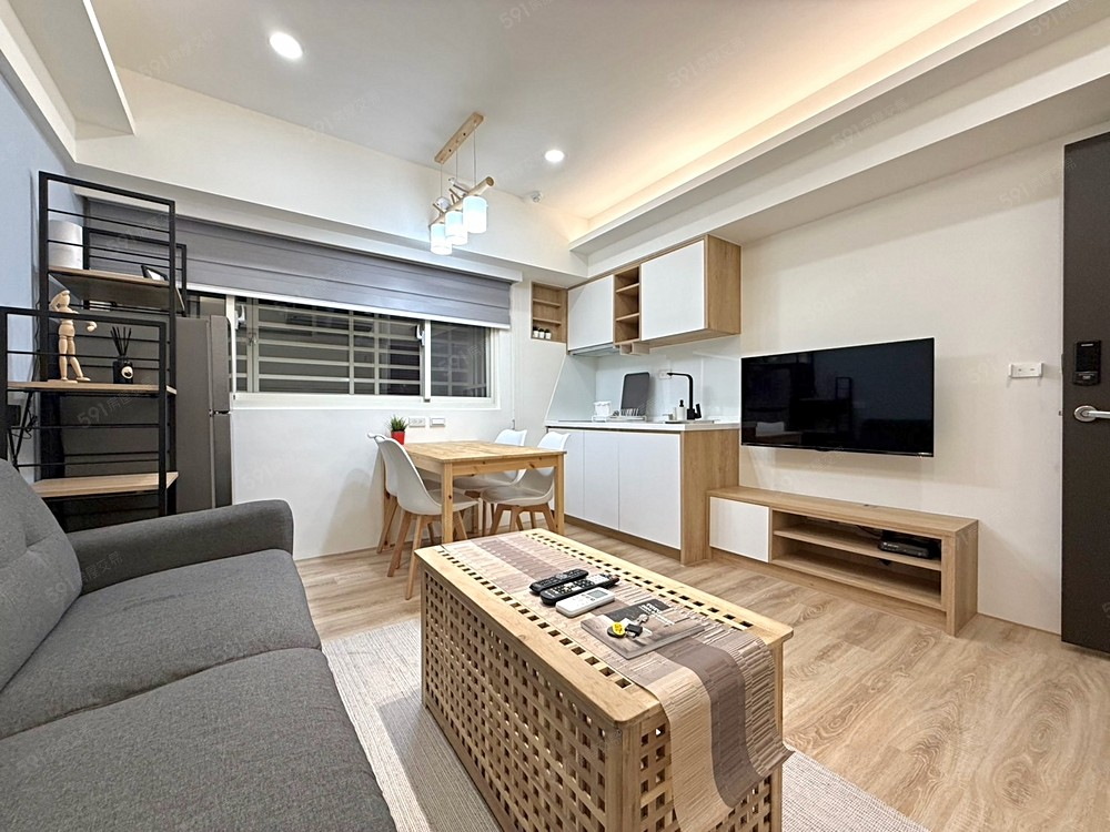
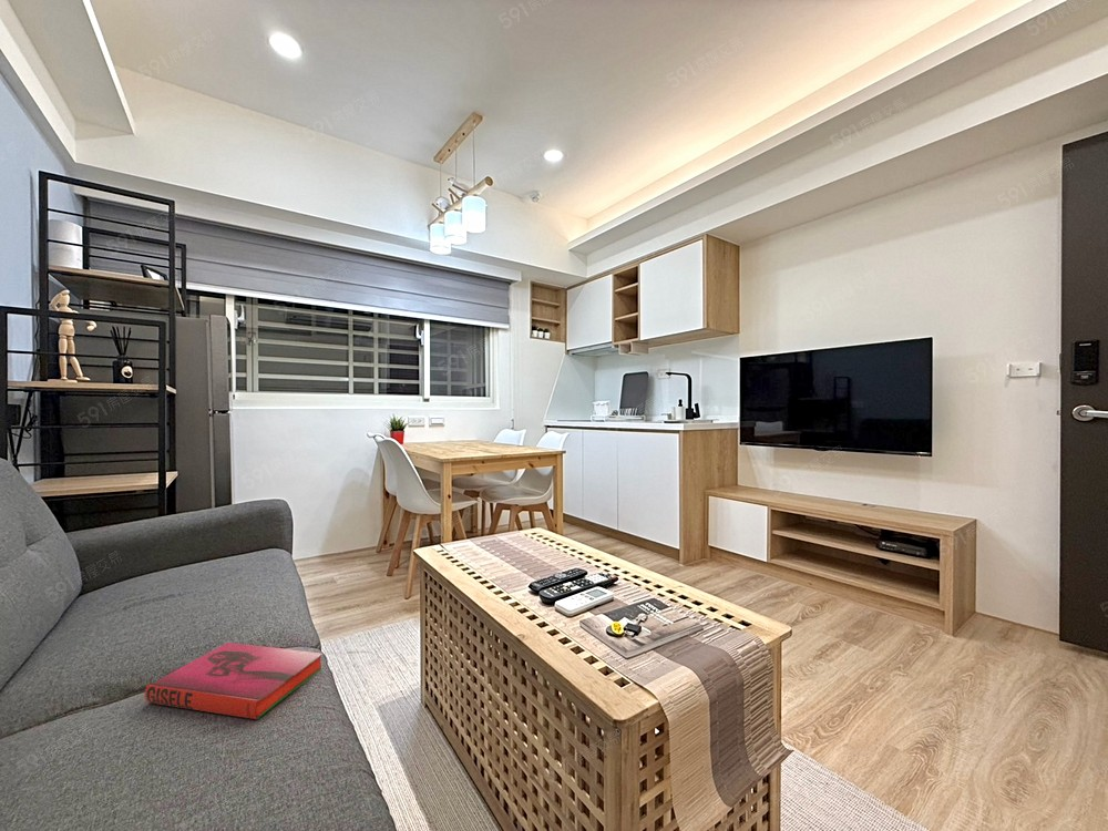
+ hardback book (239, 676)
